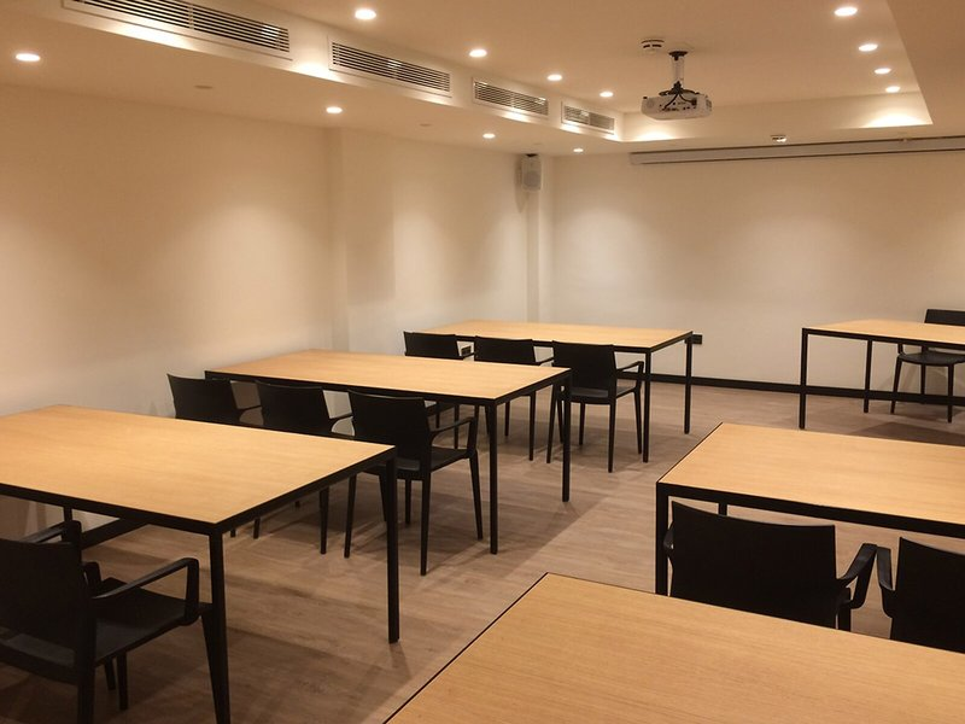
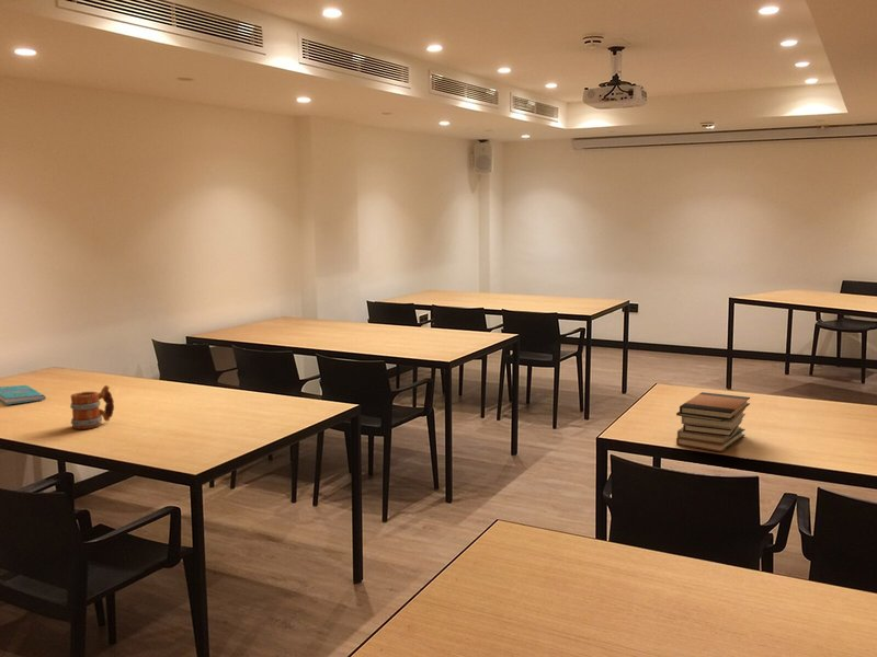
+ mug (92, 405)
+ book stack (714, 420)
+ cover (18, 393)
